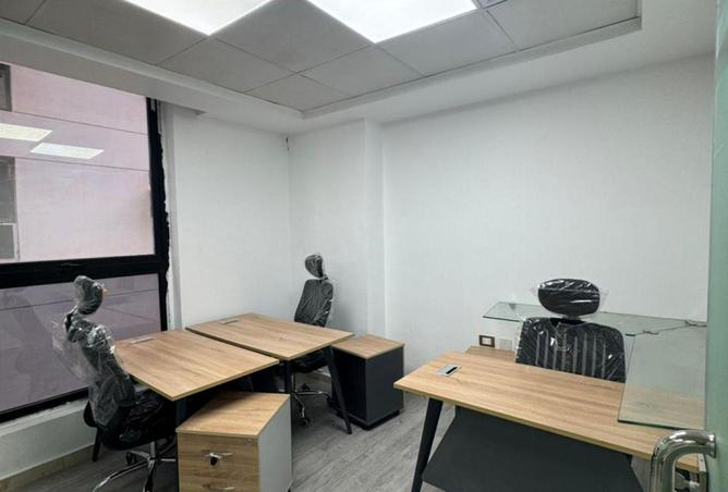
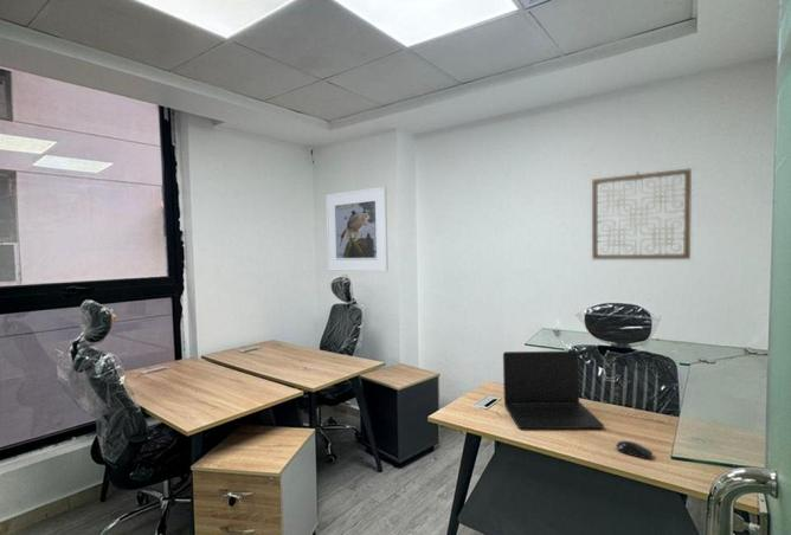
+ laptop (549, 387)
+ wall art (638, 214)
+ computer mouse (635, 447)
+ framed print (355, 231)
